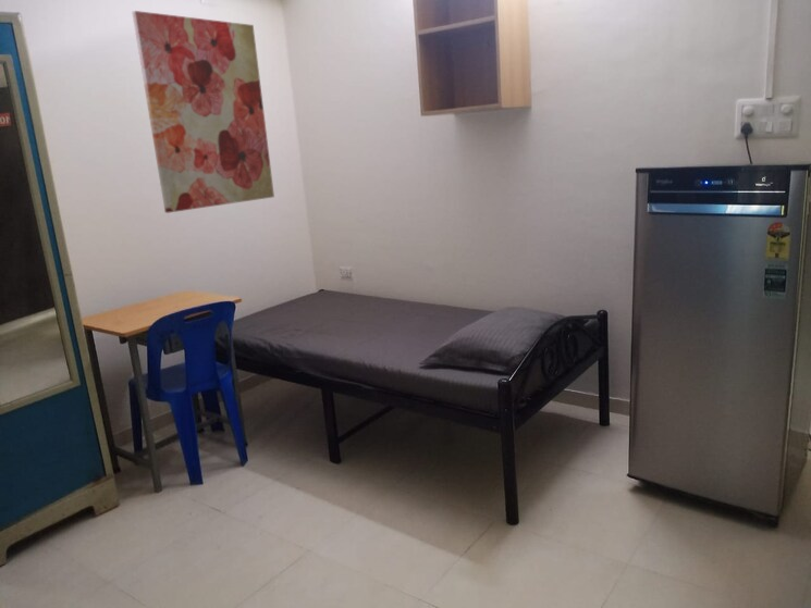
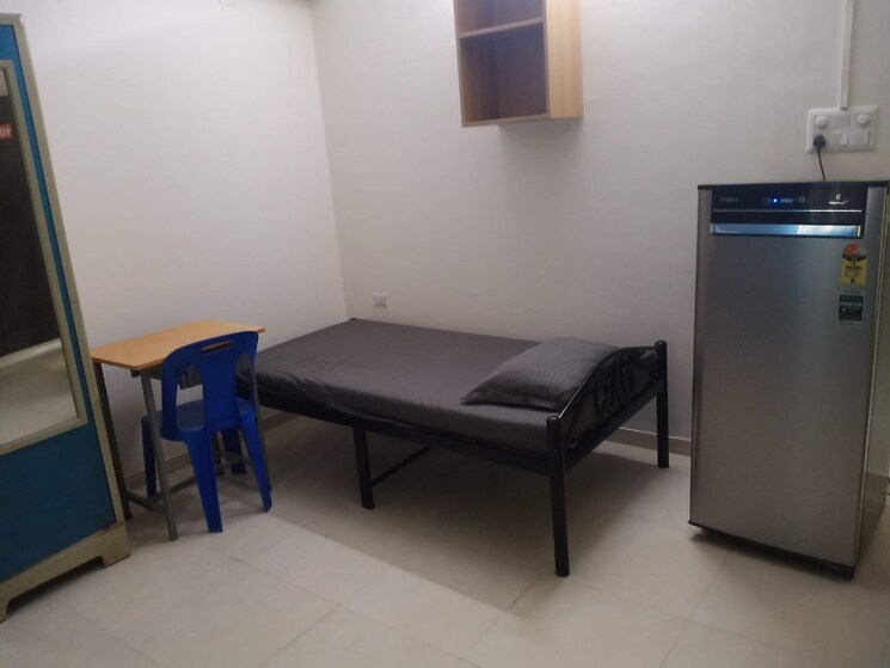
- wall art (210, 114)
